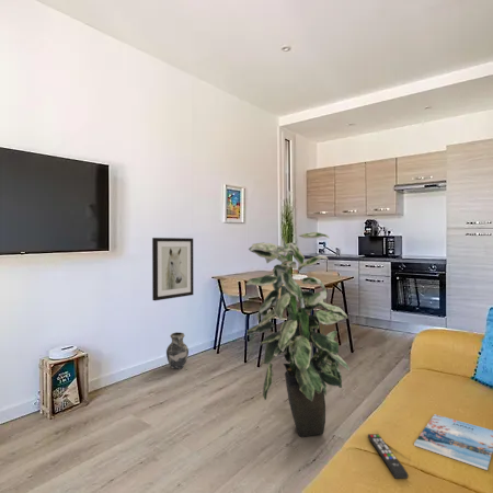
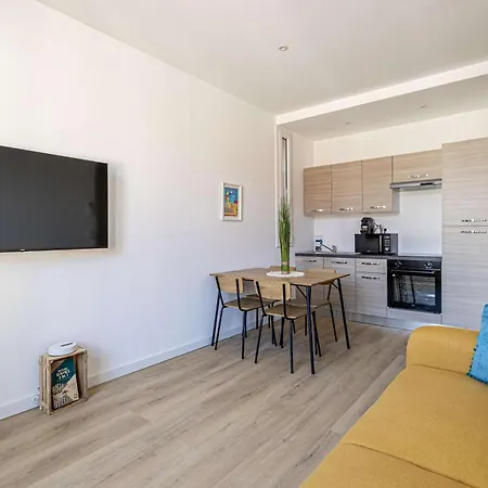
- ceramic jug (176, 349)
- remote control (386, 454)
- wall art (173, 267)
- indoor plant (300, 333)
- magazine (457, 438)
